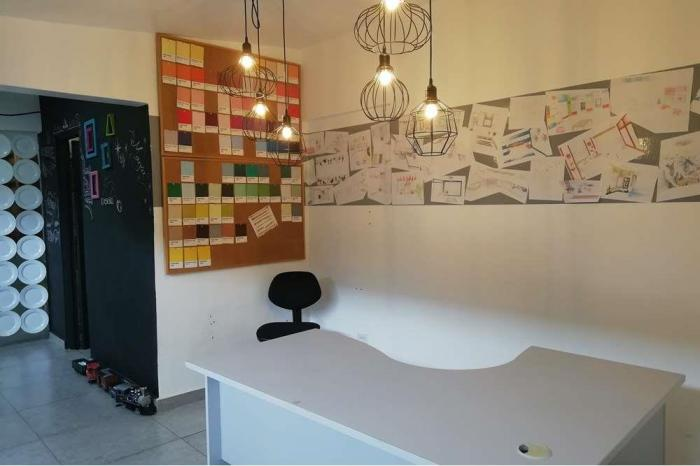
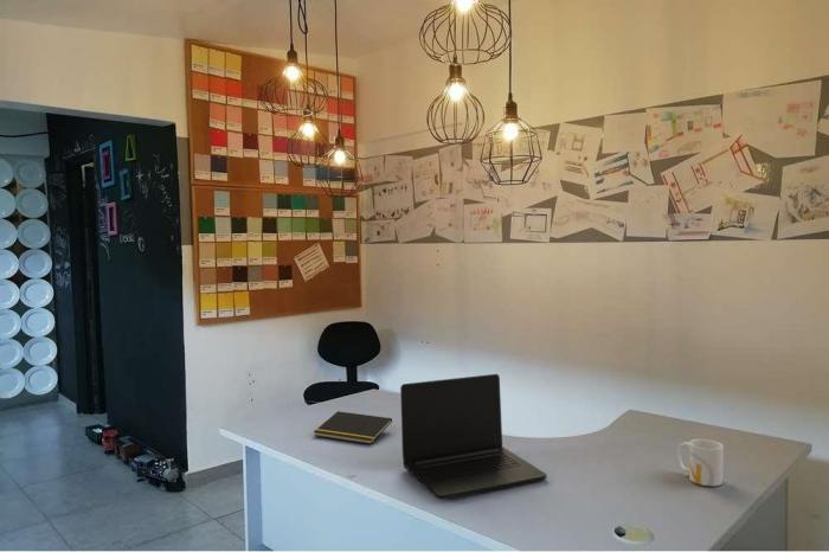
+ laptop (471, 430)
+ mug (699, 461)
+ notepad (353, 426)
